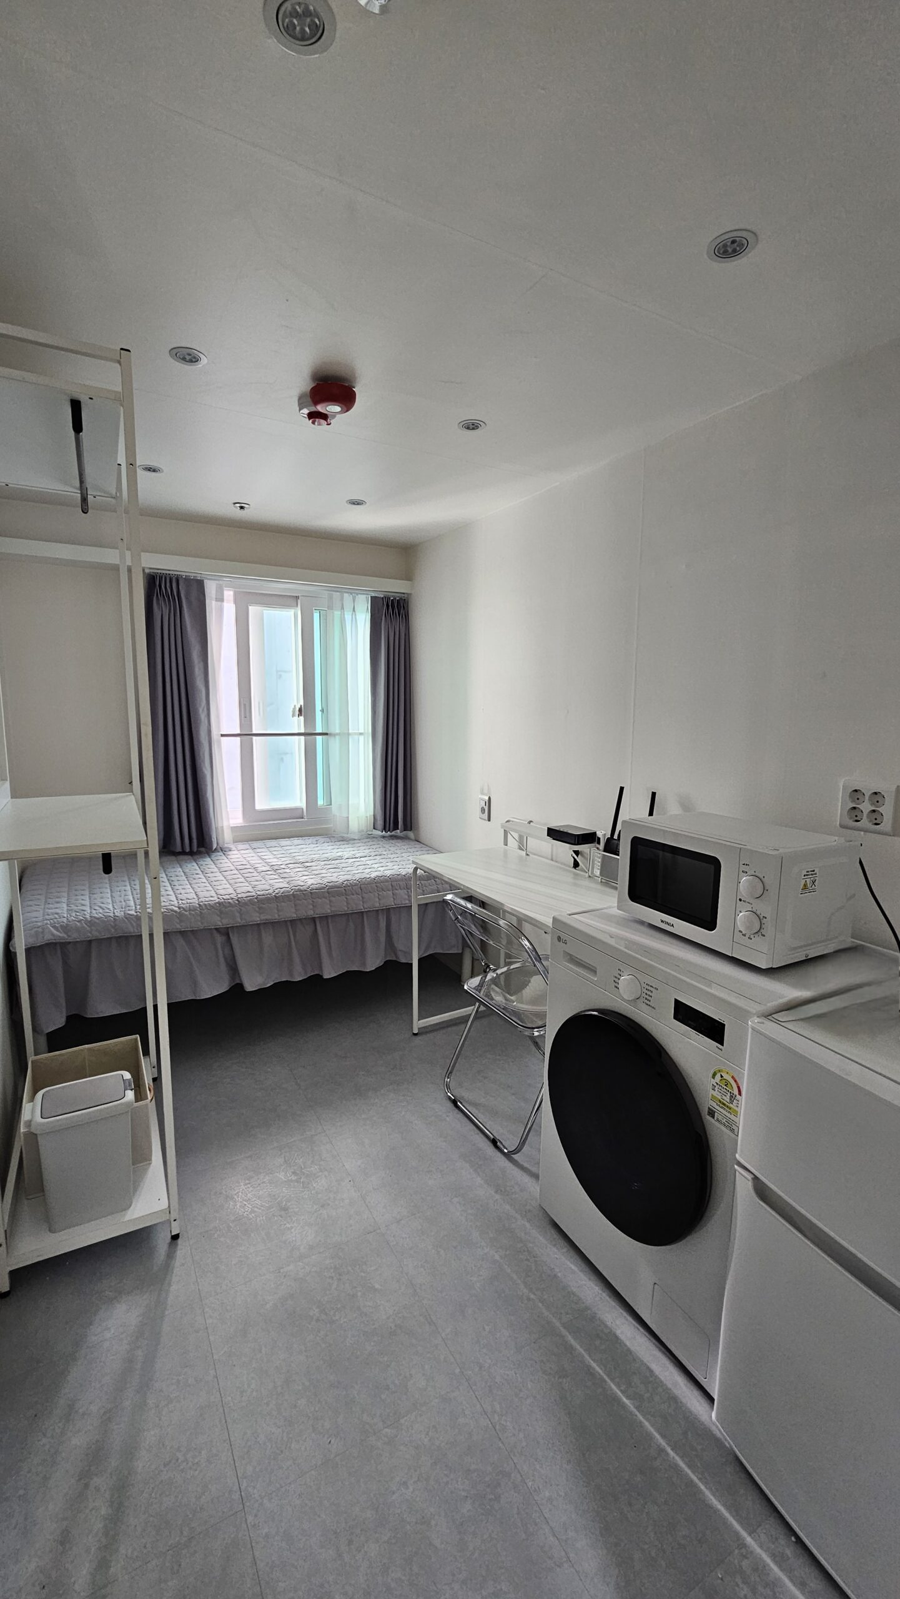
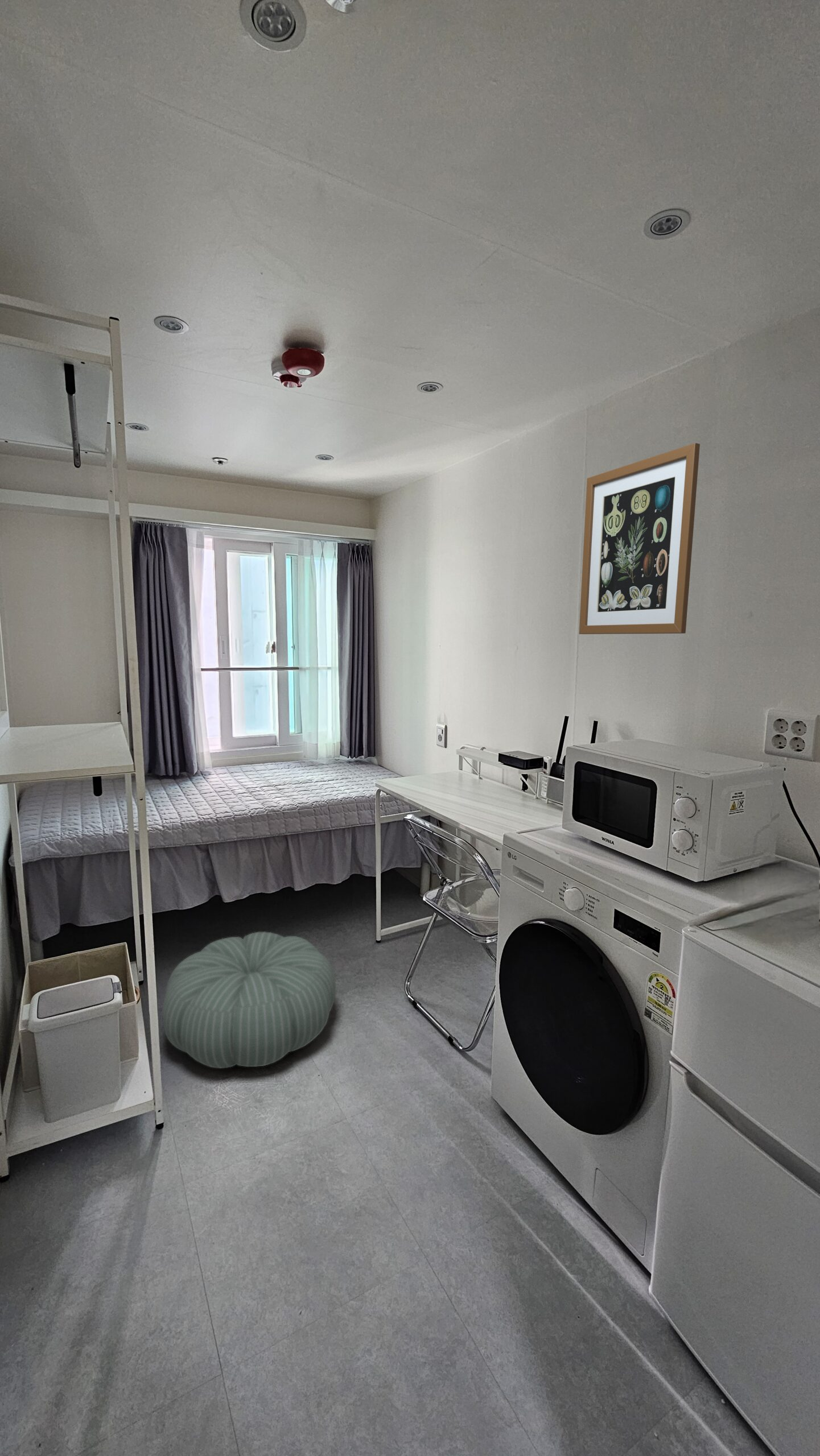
+ pouf (252, 993)
+ wall art (632, 549)
